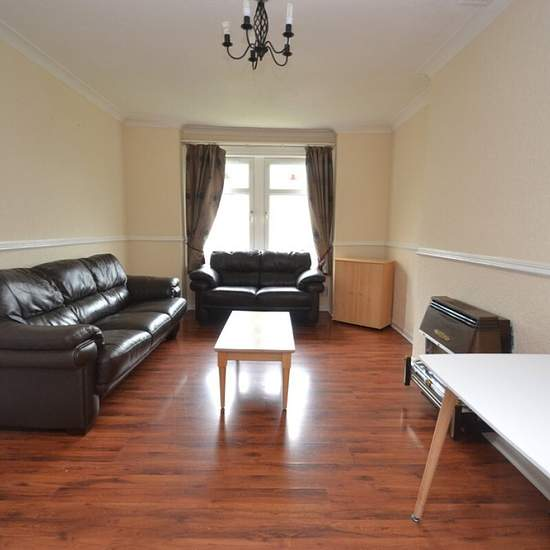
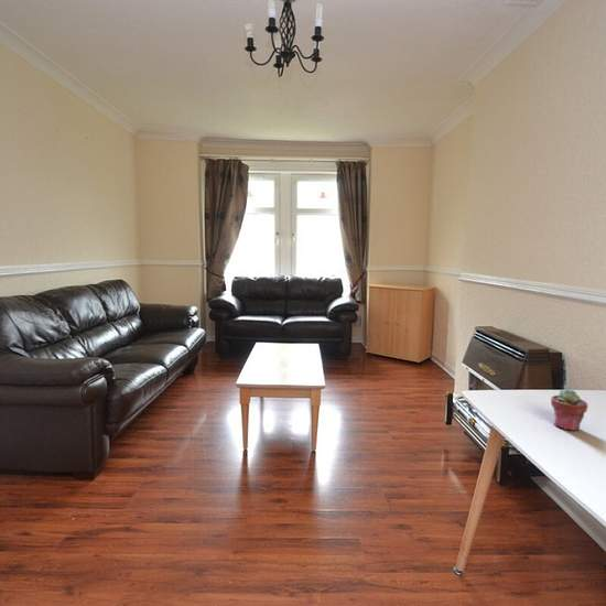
+ potted succulent (567, 408)
